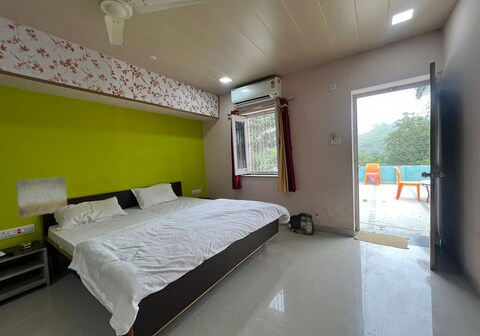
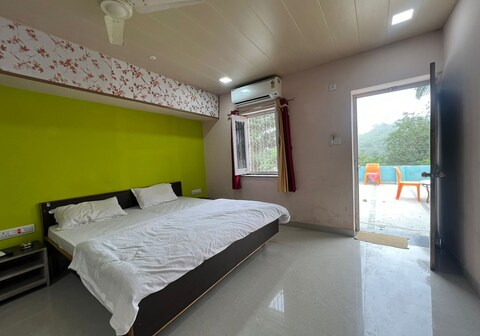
- wall art (43, 196)
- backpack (301, 222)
